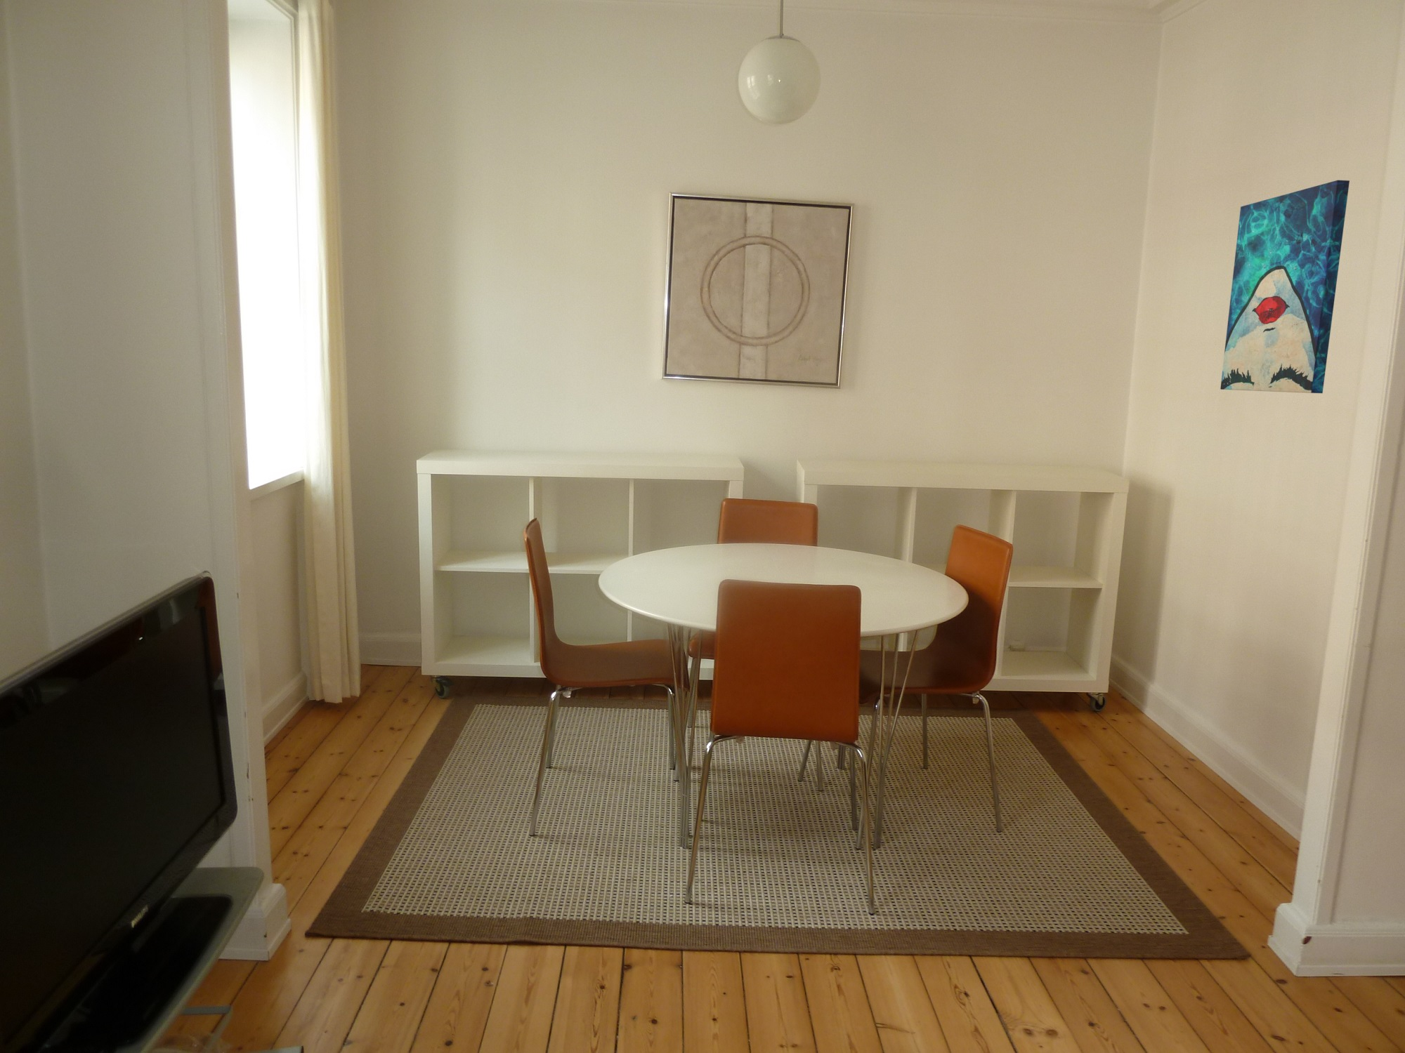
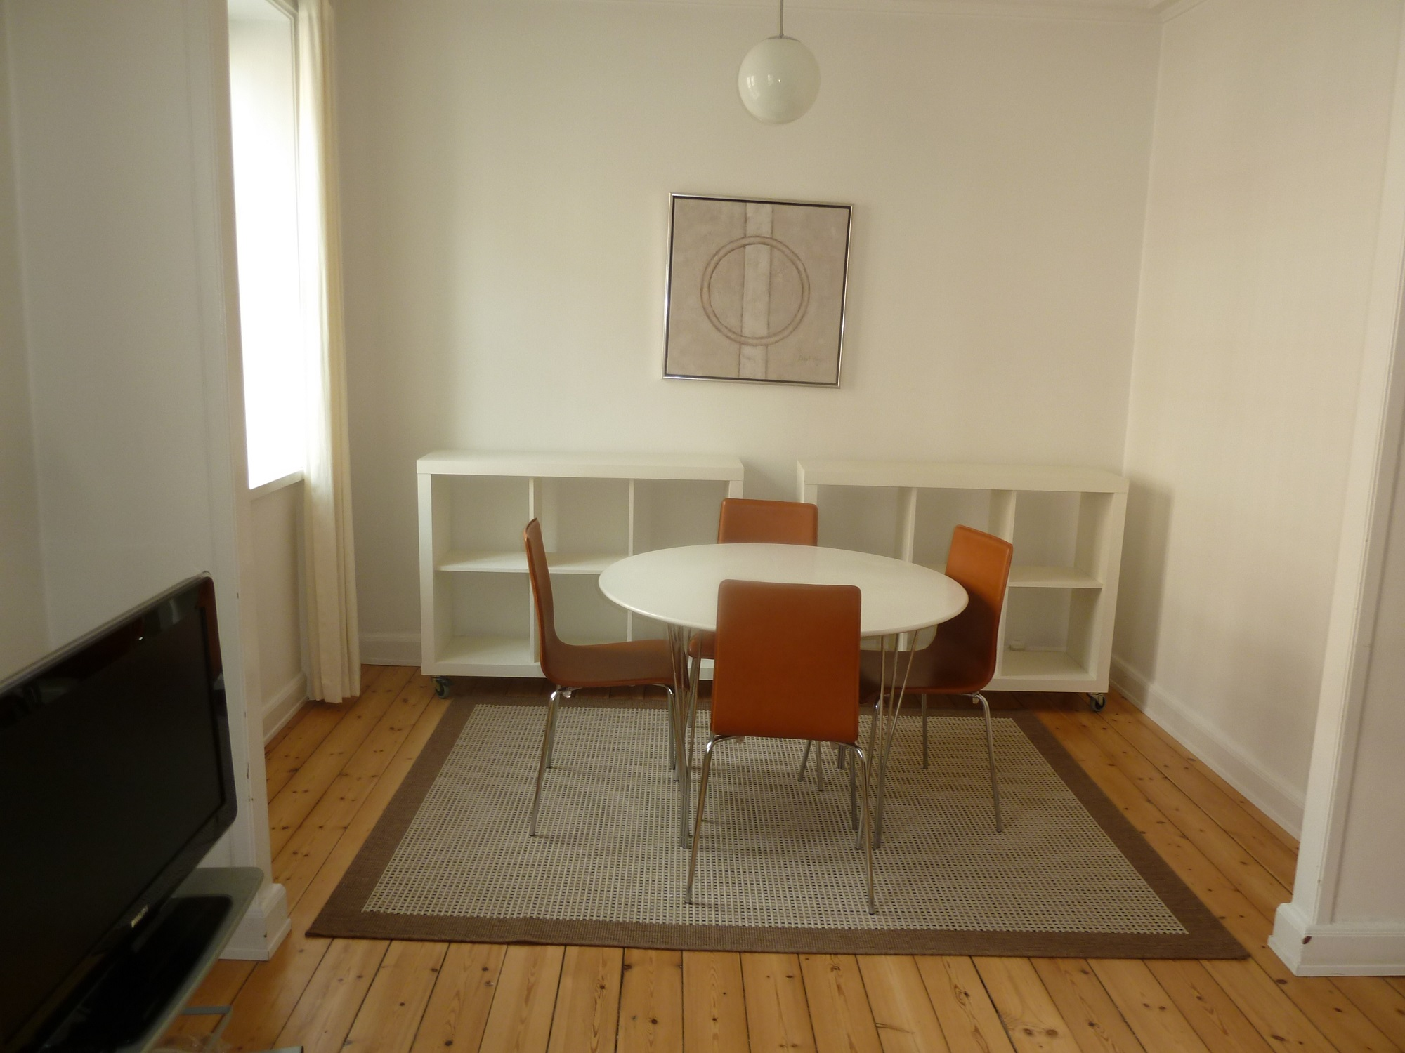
- wall art (1279, 294)
